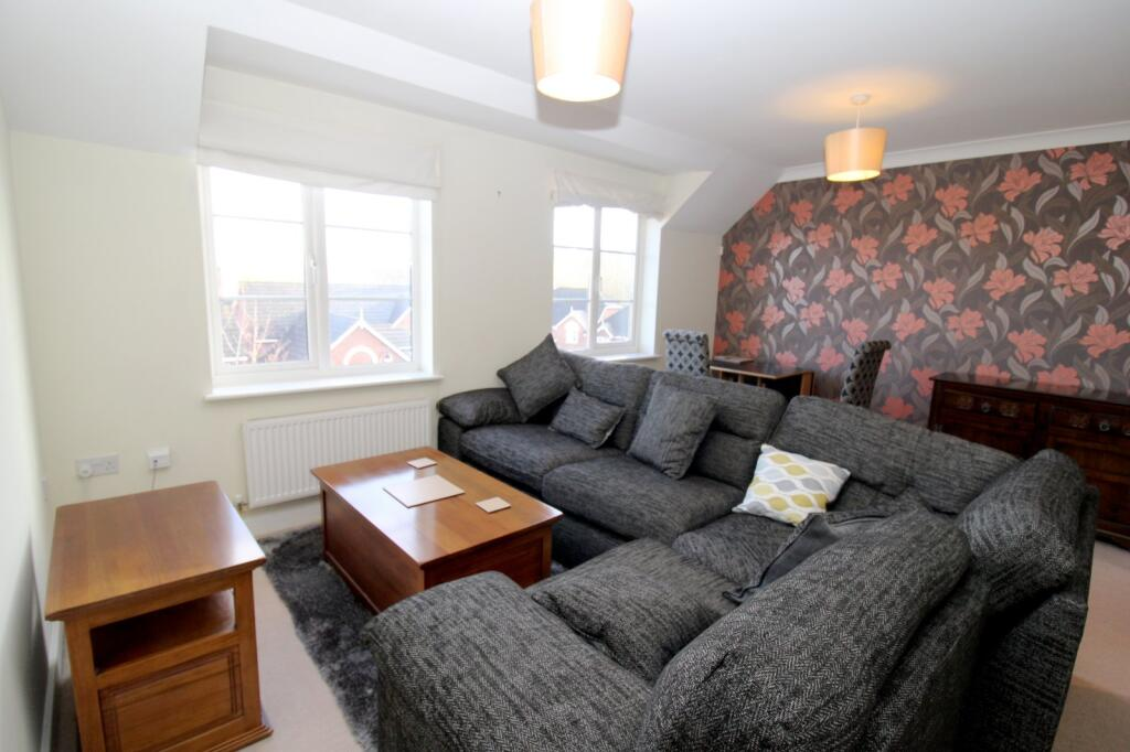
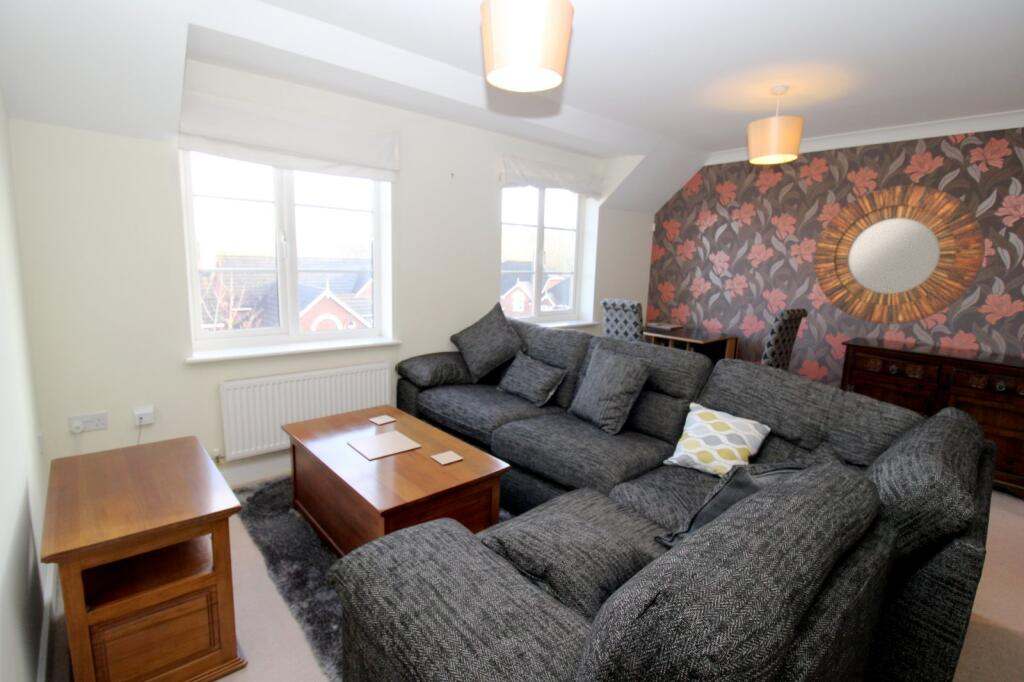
+ home mirror (891, 256)
